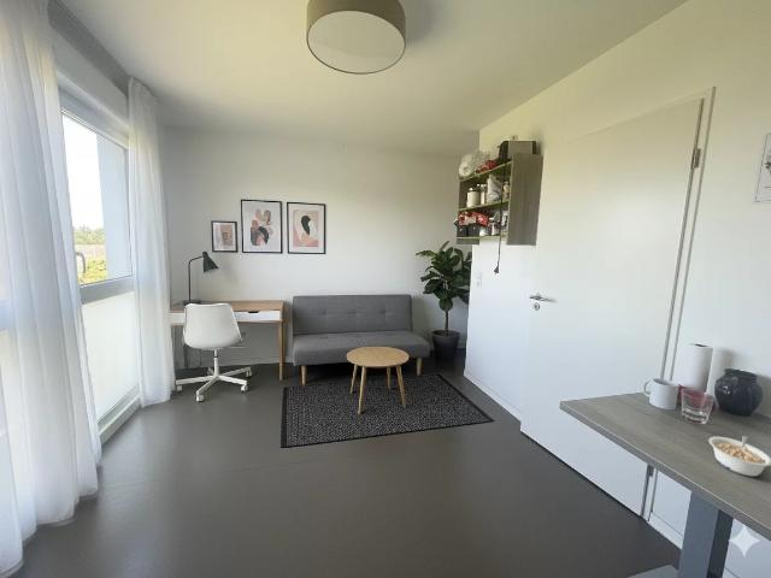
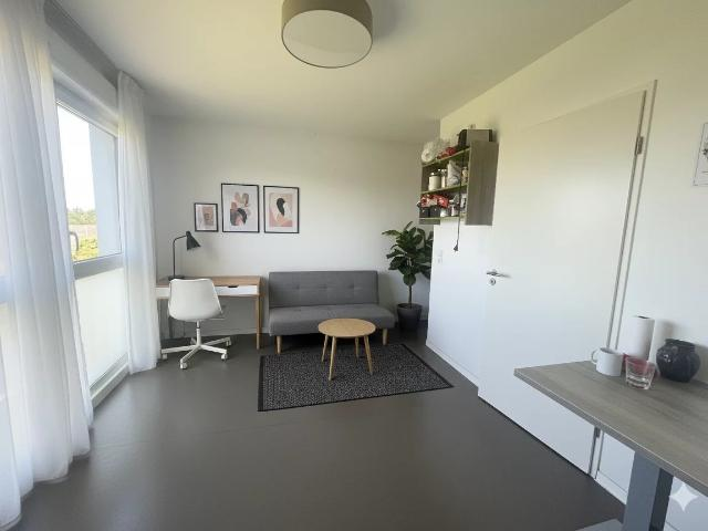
- legume (736, 454)
